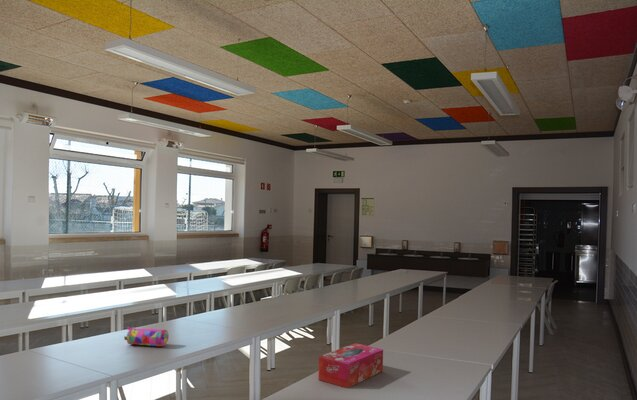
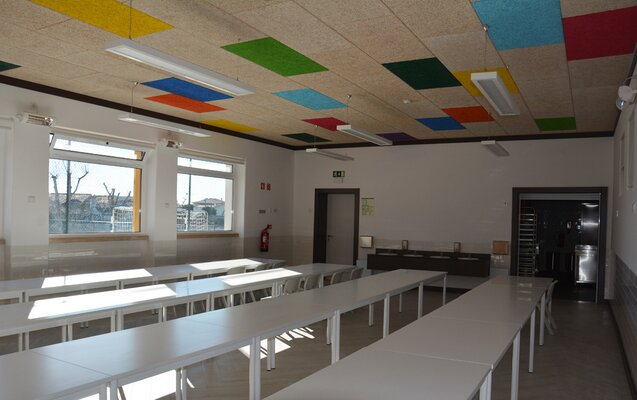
- tissue box (351, 364)
- pencil case (146, 336)
